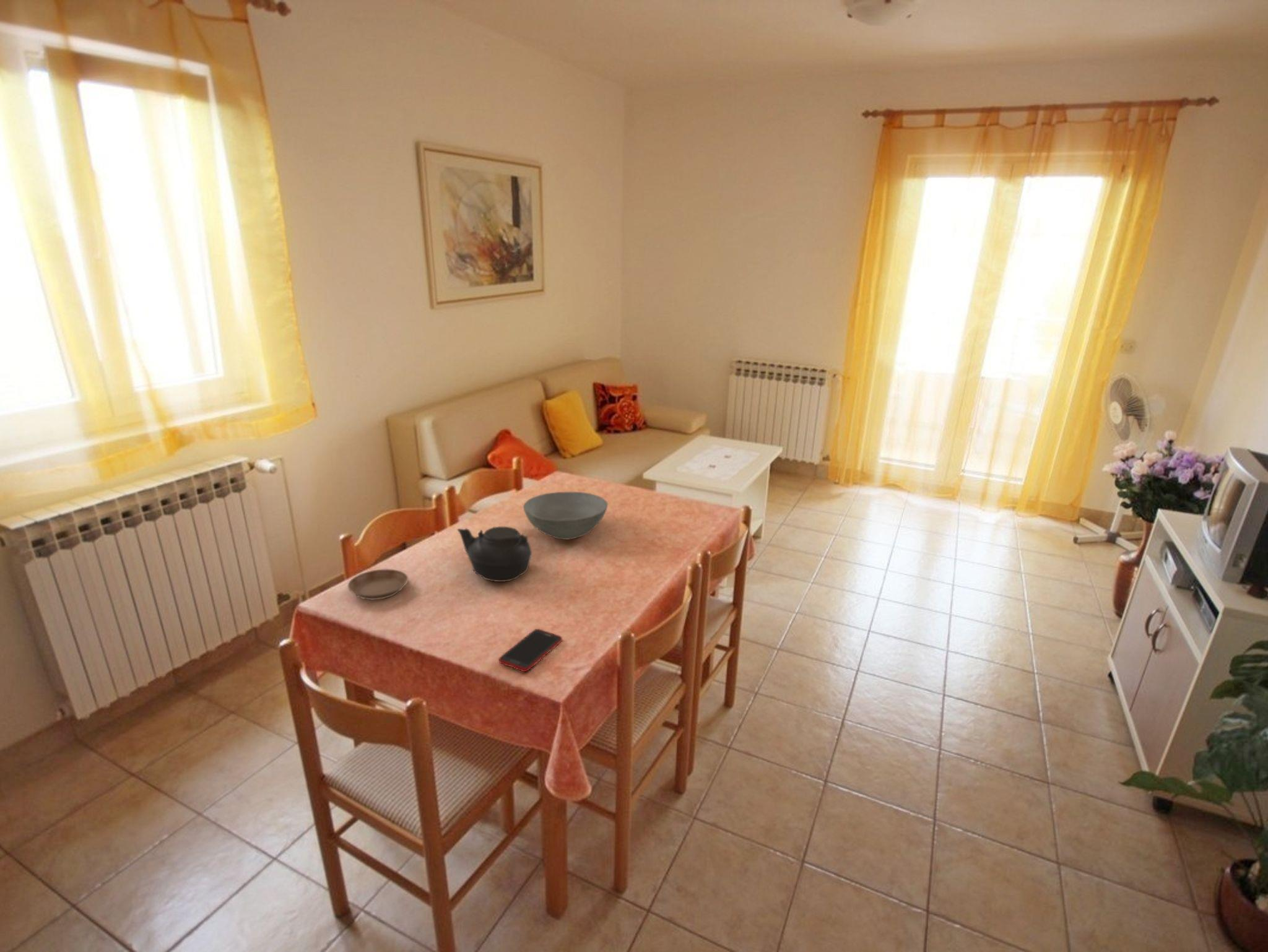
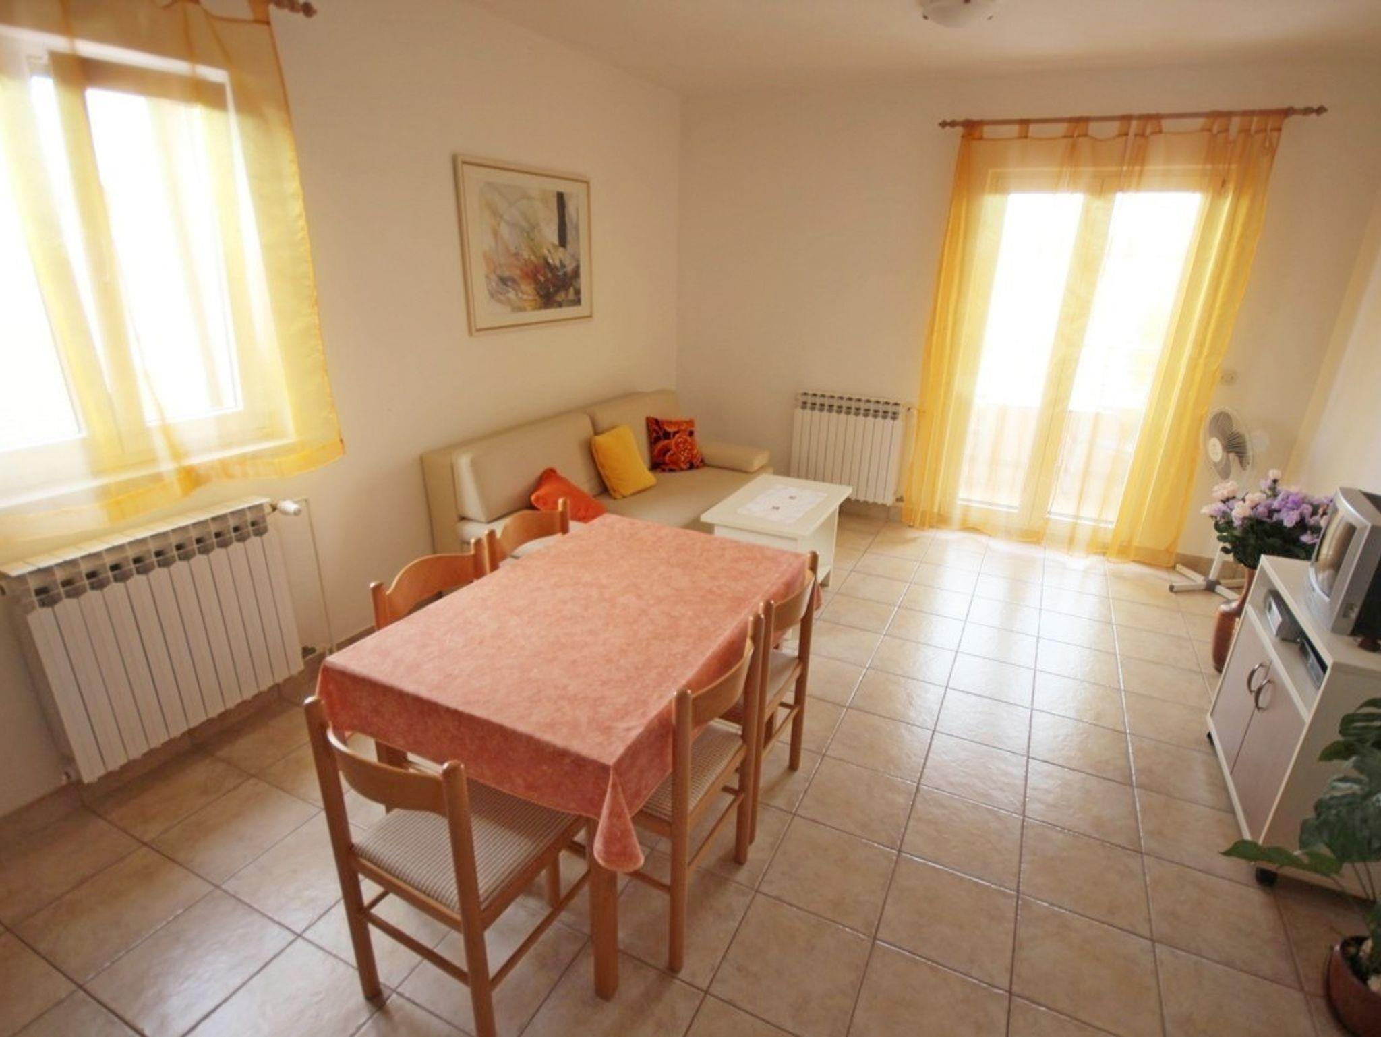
- teapot (494, 552)
- saucer (378, 586)
- cell phone (531, 649)
- bowl (565, 517)
